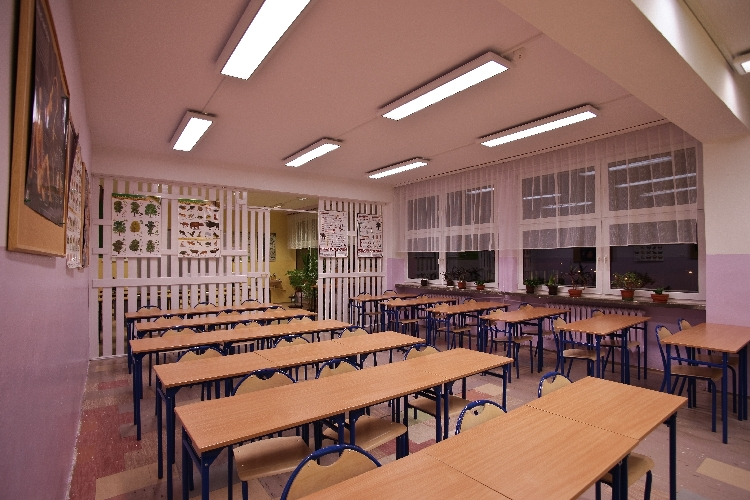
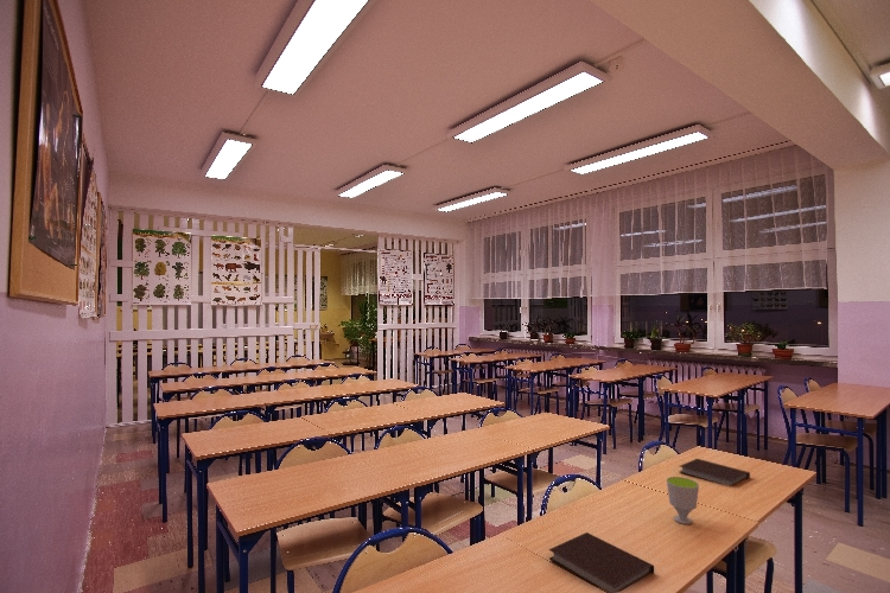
+ notebook (599, 561)
+ cup (682, 500)
+ notebook (713, 471)
